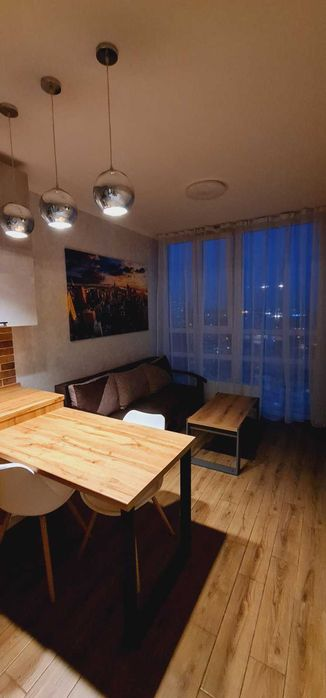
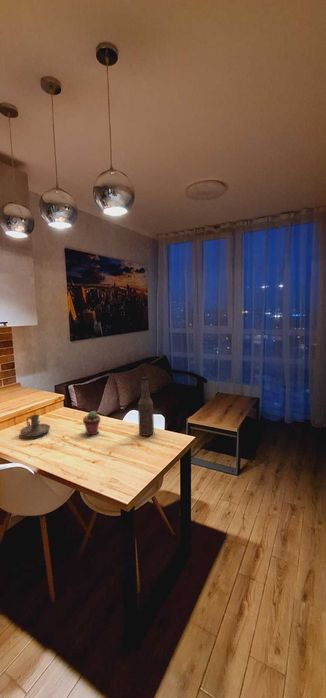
+ potted succulent (91, 422)
+ candle holder (33, 423)
+ bottle (145, 405)
